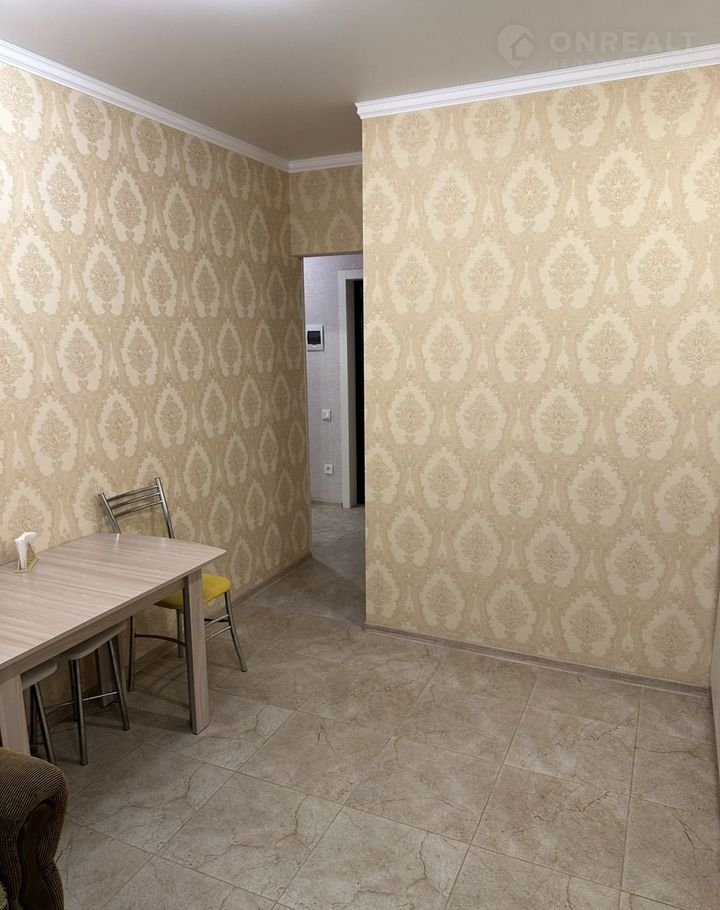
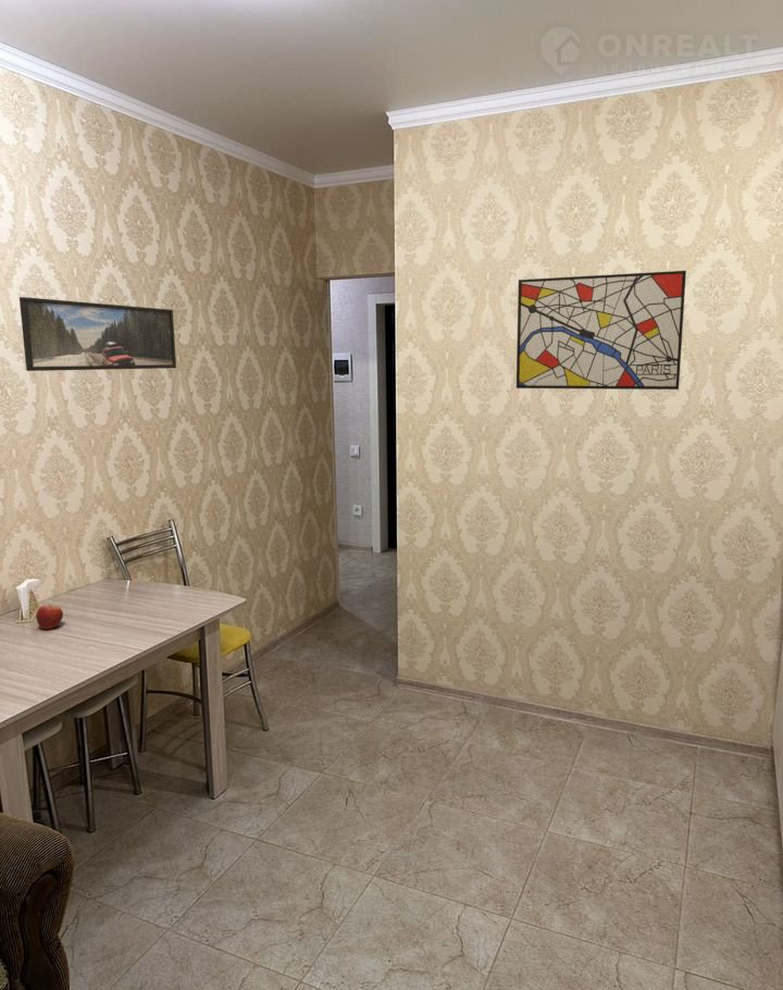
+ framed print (107, 336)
+ fruit (49, 616)
+ wall art (596, 333)
